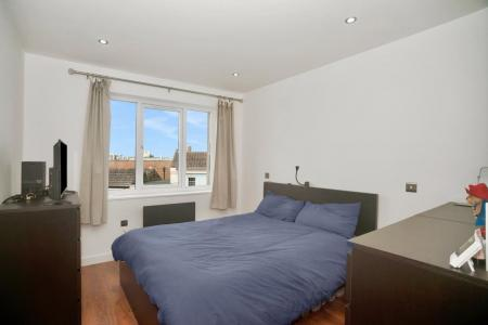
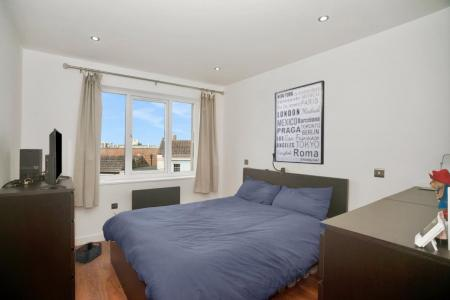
+ wall art (296, 125)
+ storage bin (88, 251)
